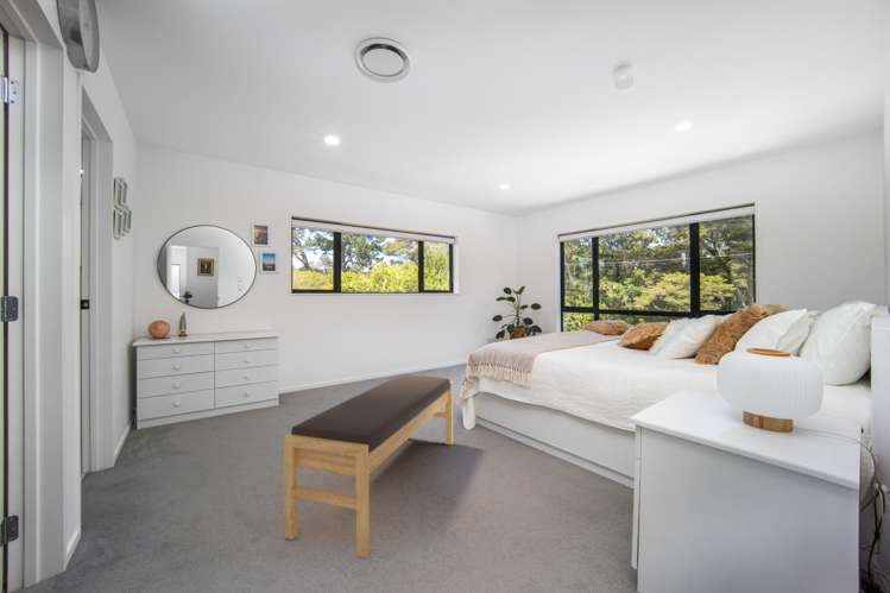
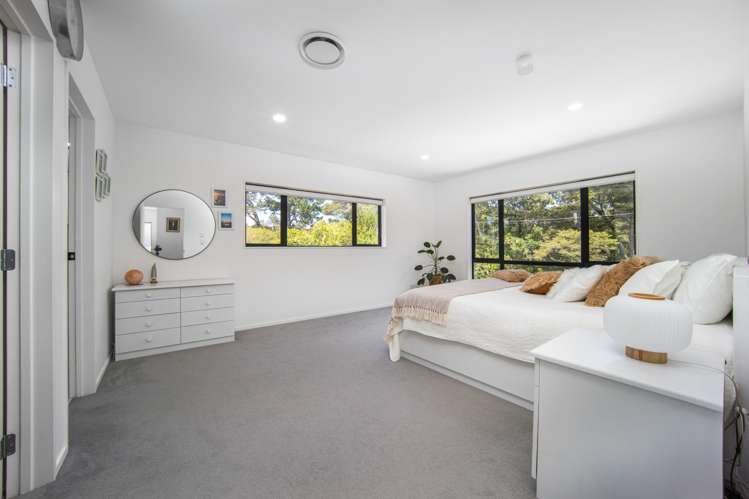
- bench (389, 437)
